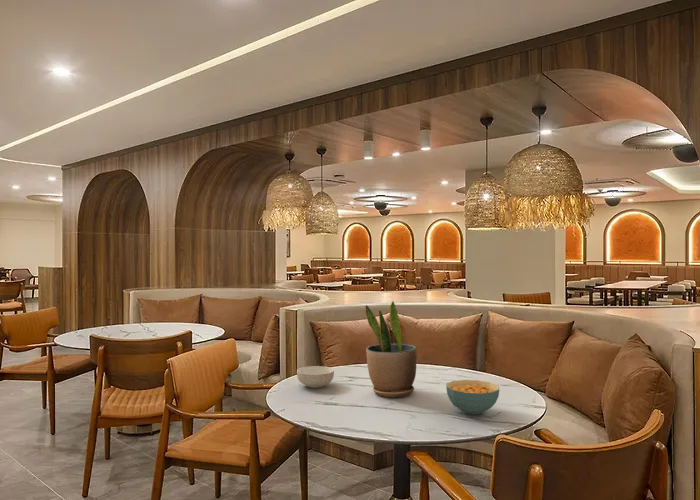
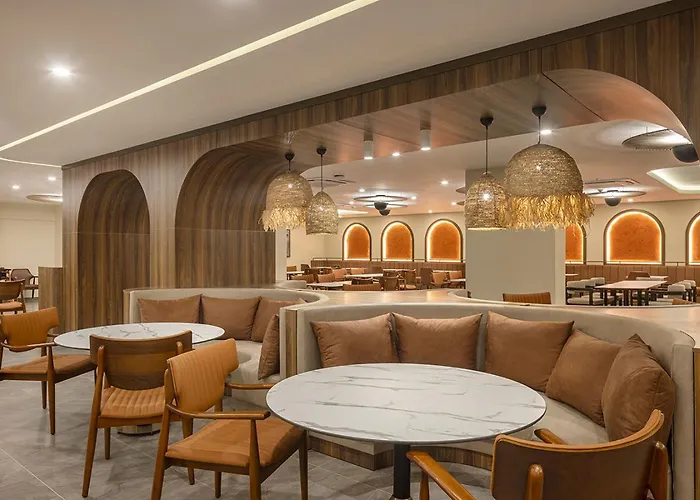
- cereal bowl (472, 399)
- cereal bowl (315, 377)
- potted plant (391, 345)
